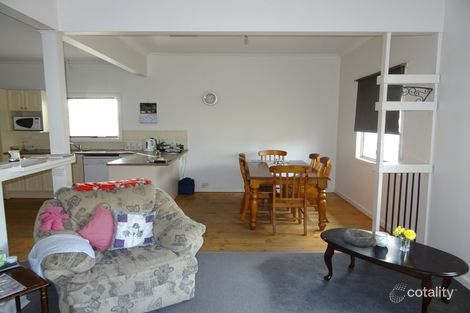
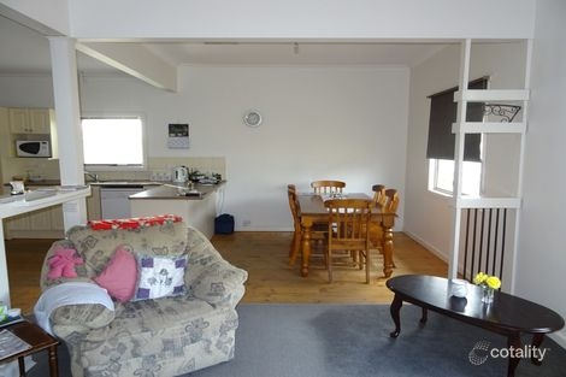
- decorative bowl (359, 237)
